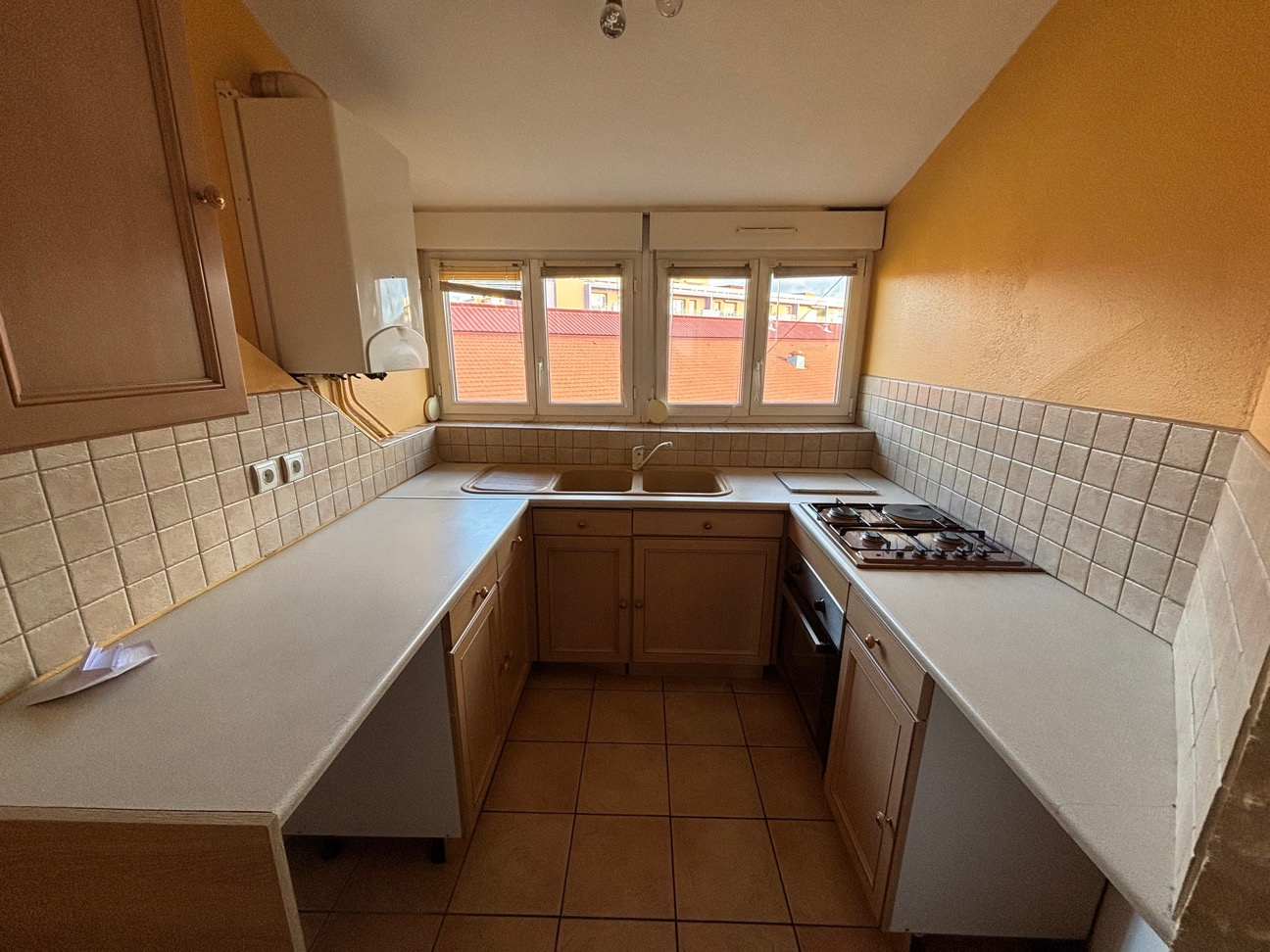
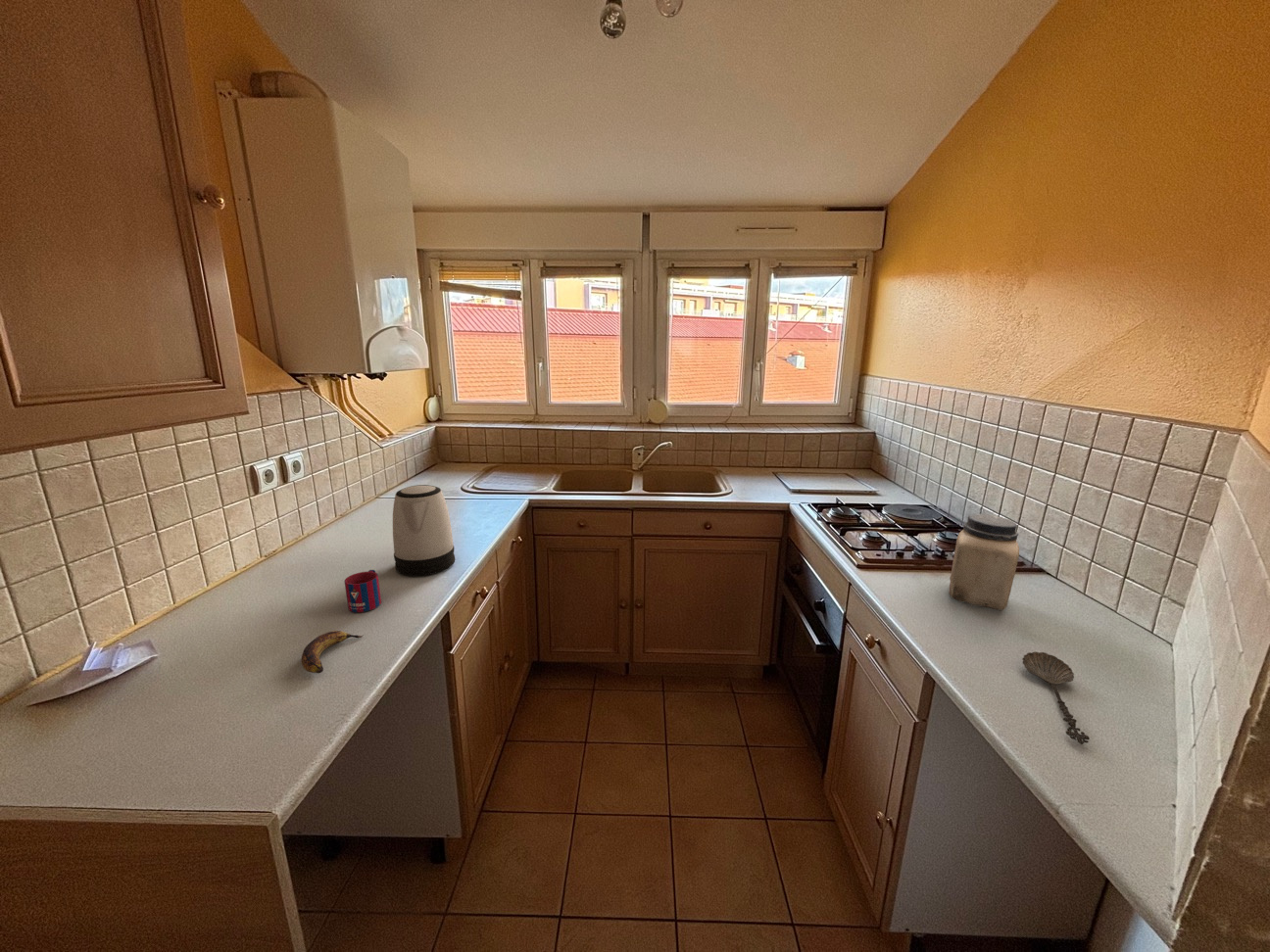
+ mug (366, 588)
+ banana (326, 647)
+ jar (984, 558)
+ spoon (1058, 693)
+ kettle (423, 523)
